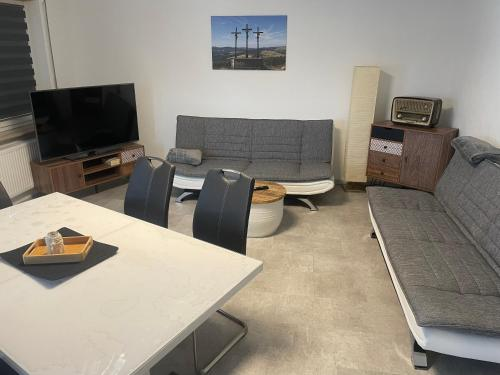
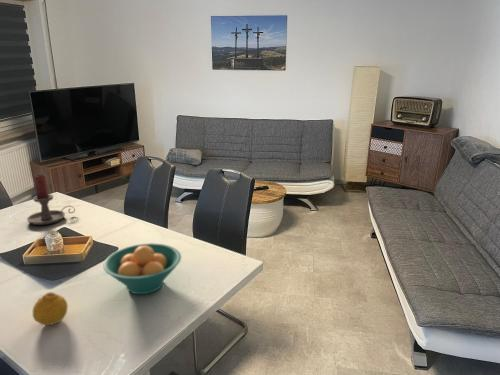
+ candle holder (48, 196)
+ fruit (50, 308)
+ fruit bowl (143, 266)
